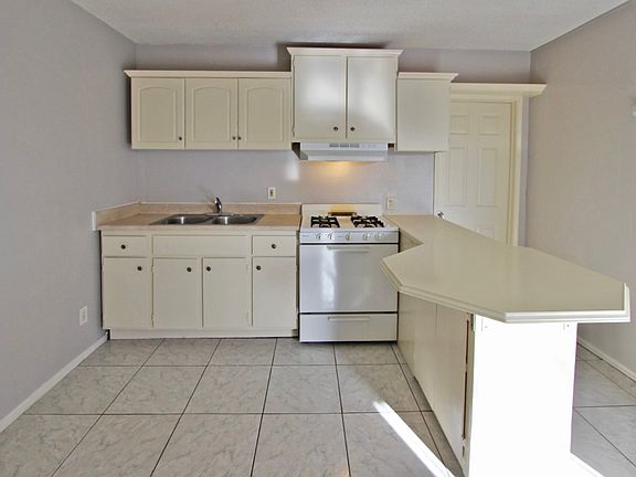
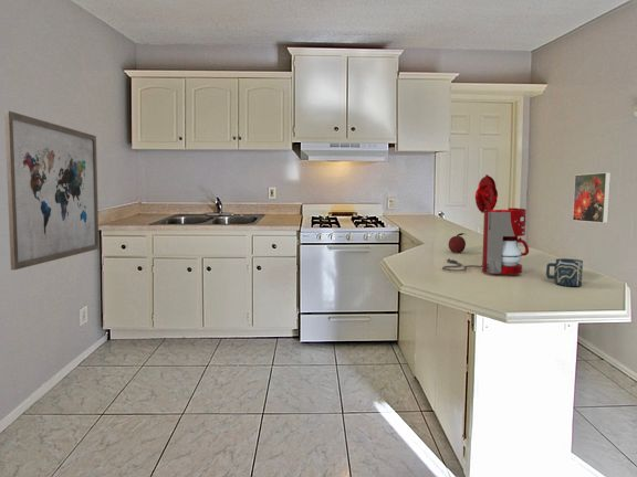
+ wall art (60, 192)
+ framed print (591, 198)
+ cup (564, 272)
+ fruit (457, 242)
+ coffee maker (483, 222)
